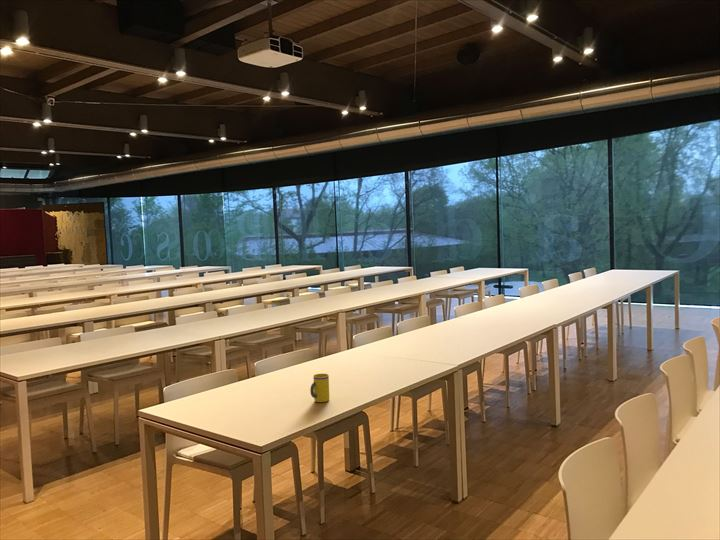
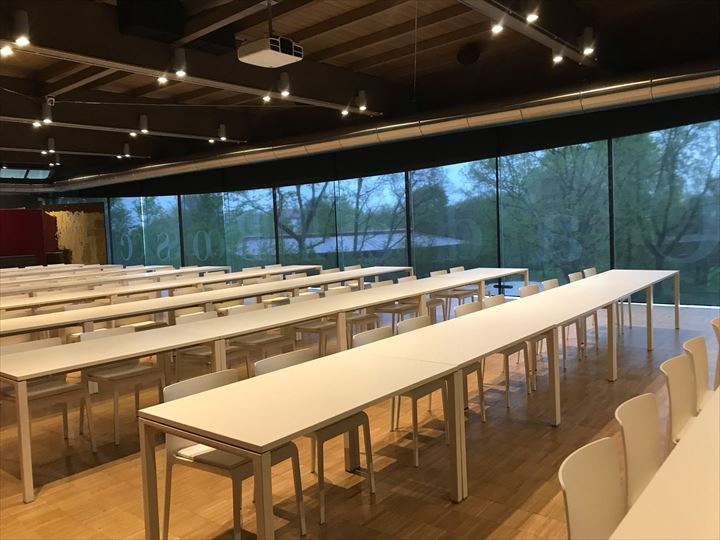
- mug (319, 388)
